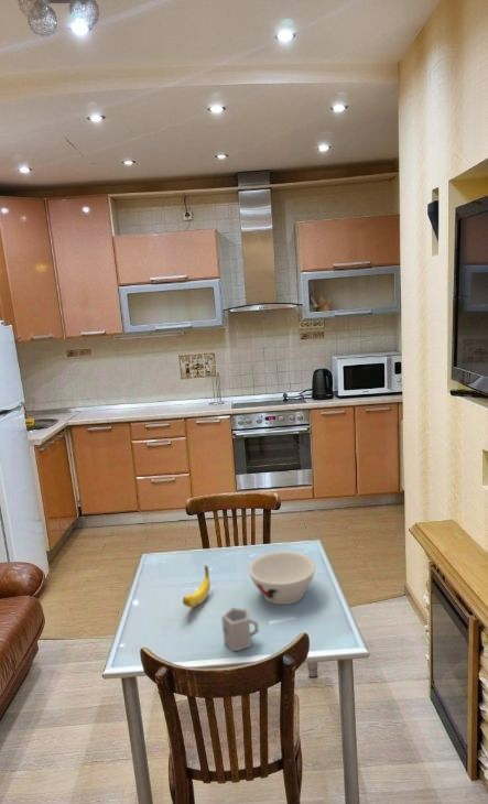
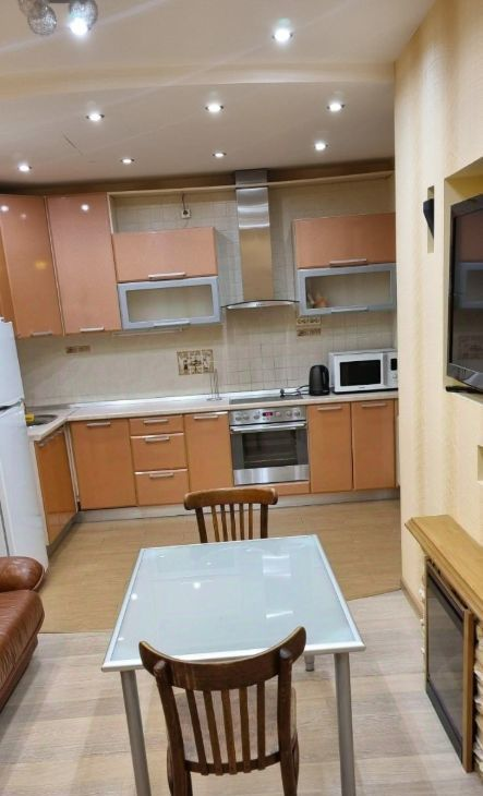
- bowl (282, 579)
- banana (197, 590)
- cup (240, 628)
